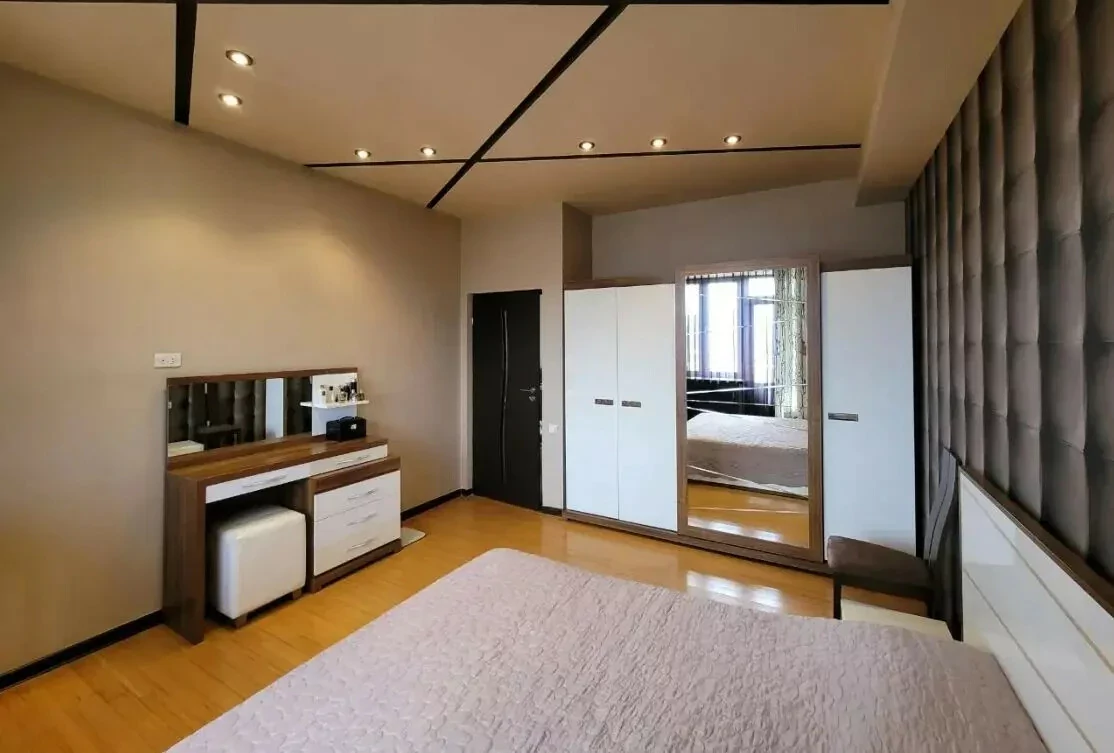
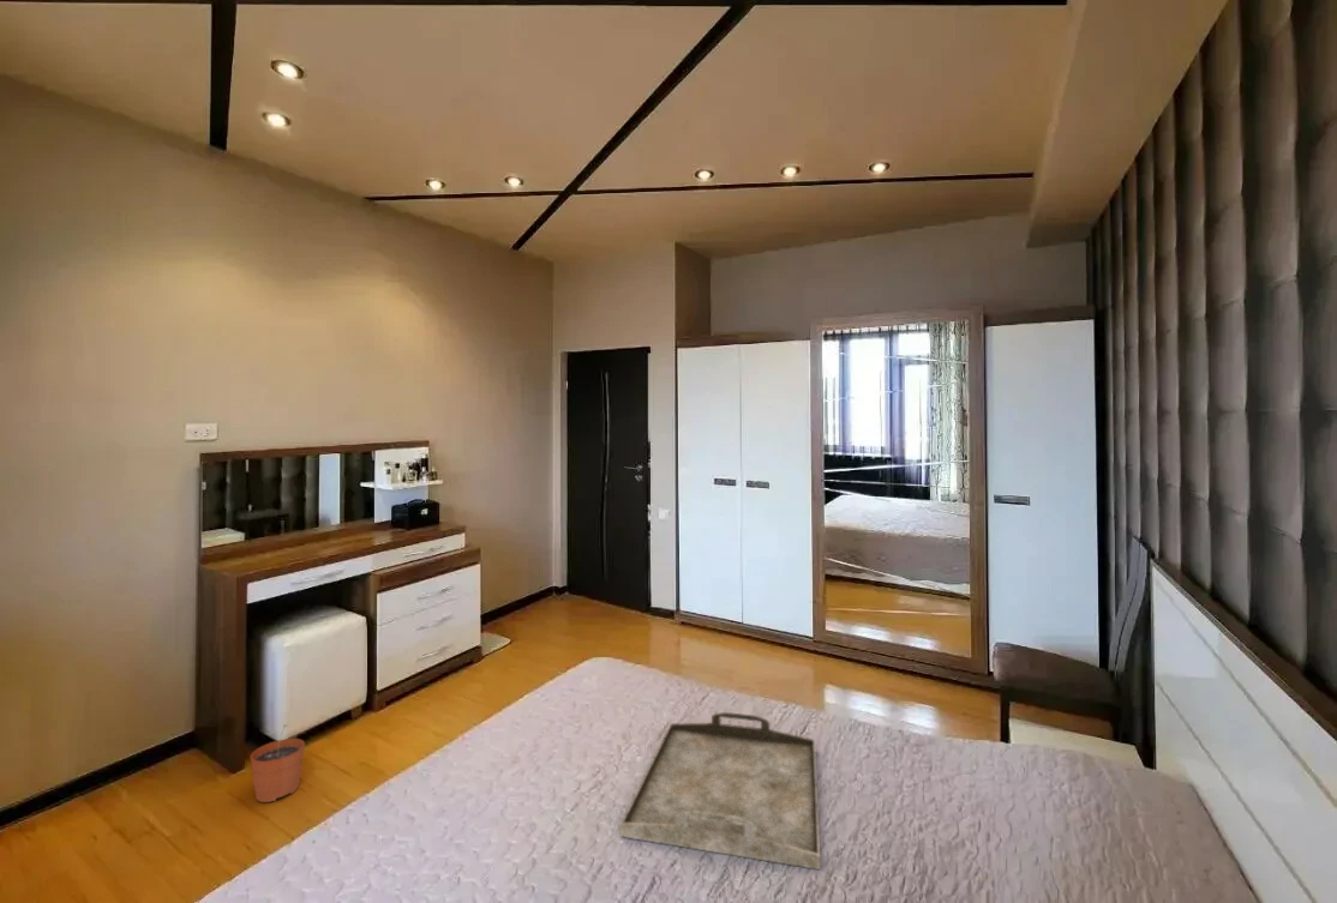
+ serving tray (730, 771)
+ plant pot (277, 759)
